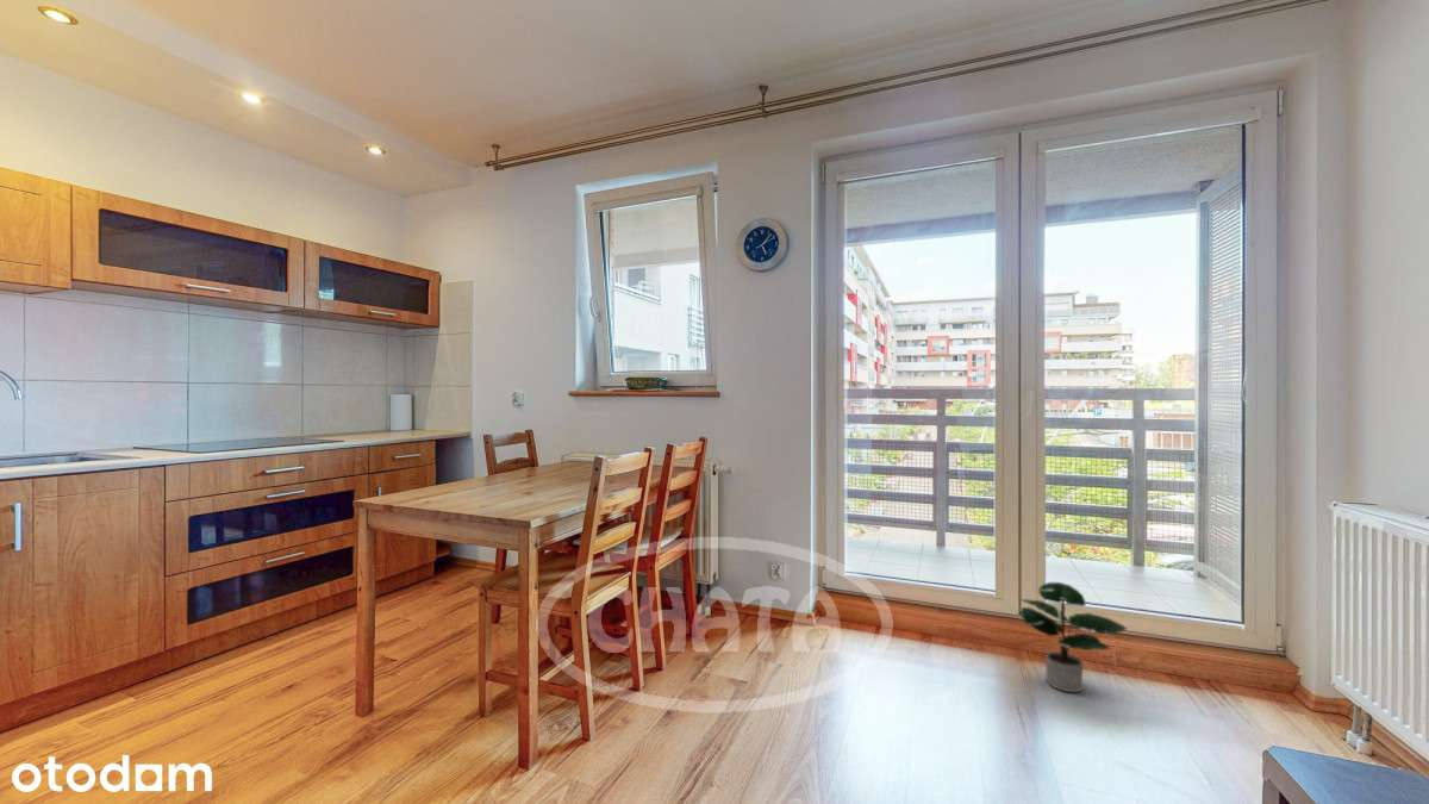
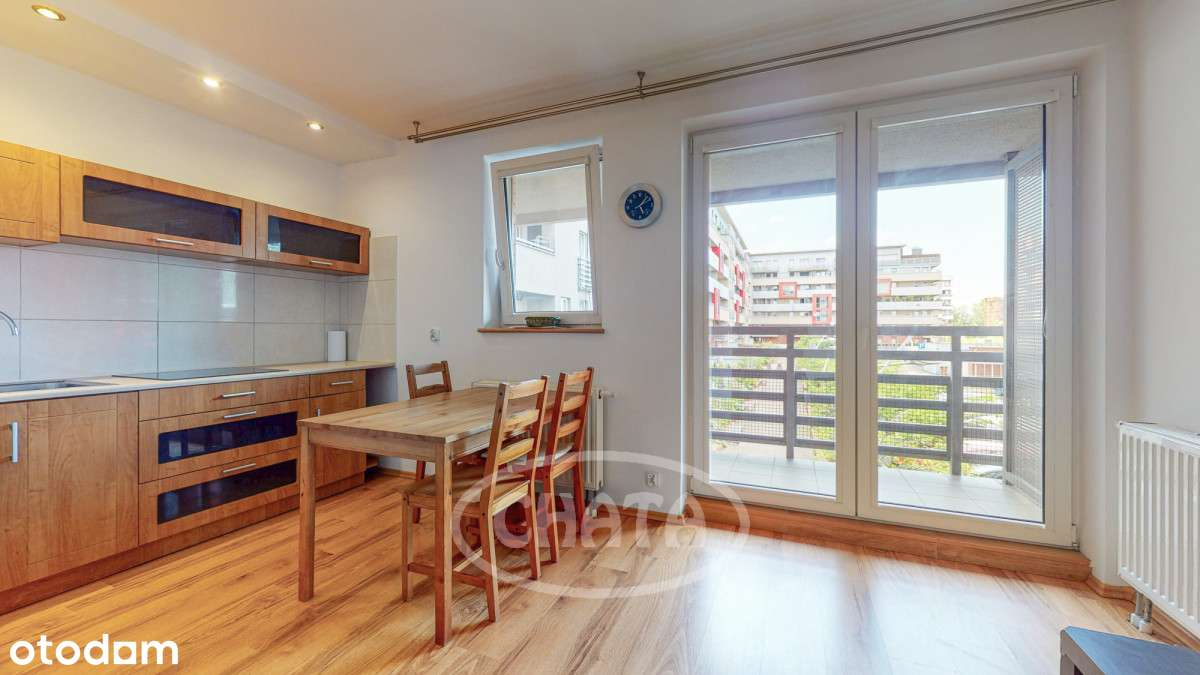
- potted plant (1069, 640)
